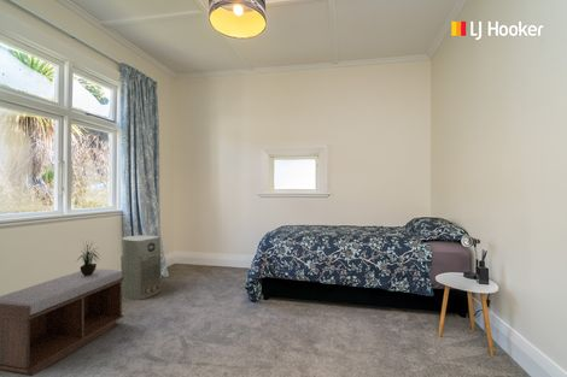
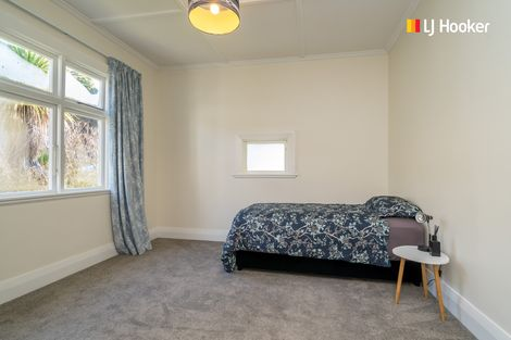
- air purifier (140, 265)
- bench (64, 312)
- potted plant (88, 252)
